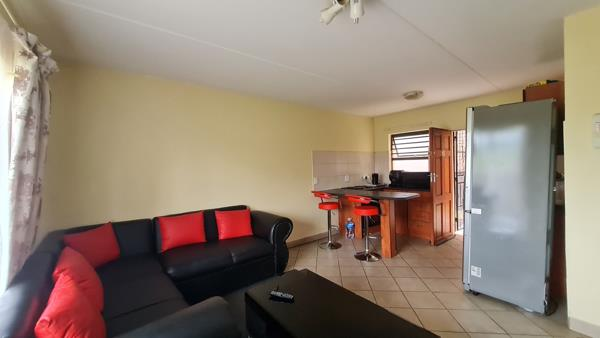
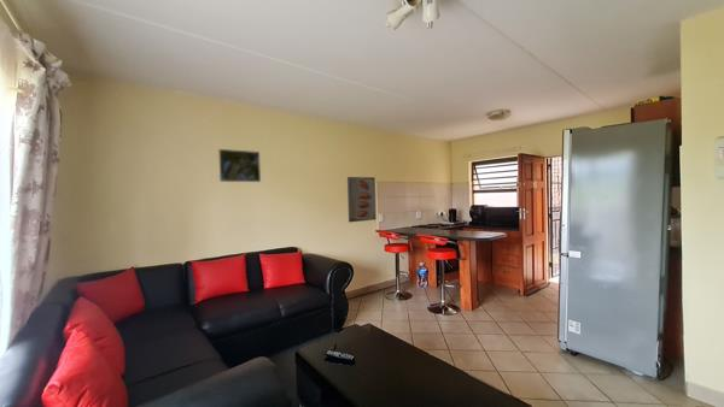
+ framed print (240, 166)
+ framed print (362, 199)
